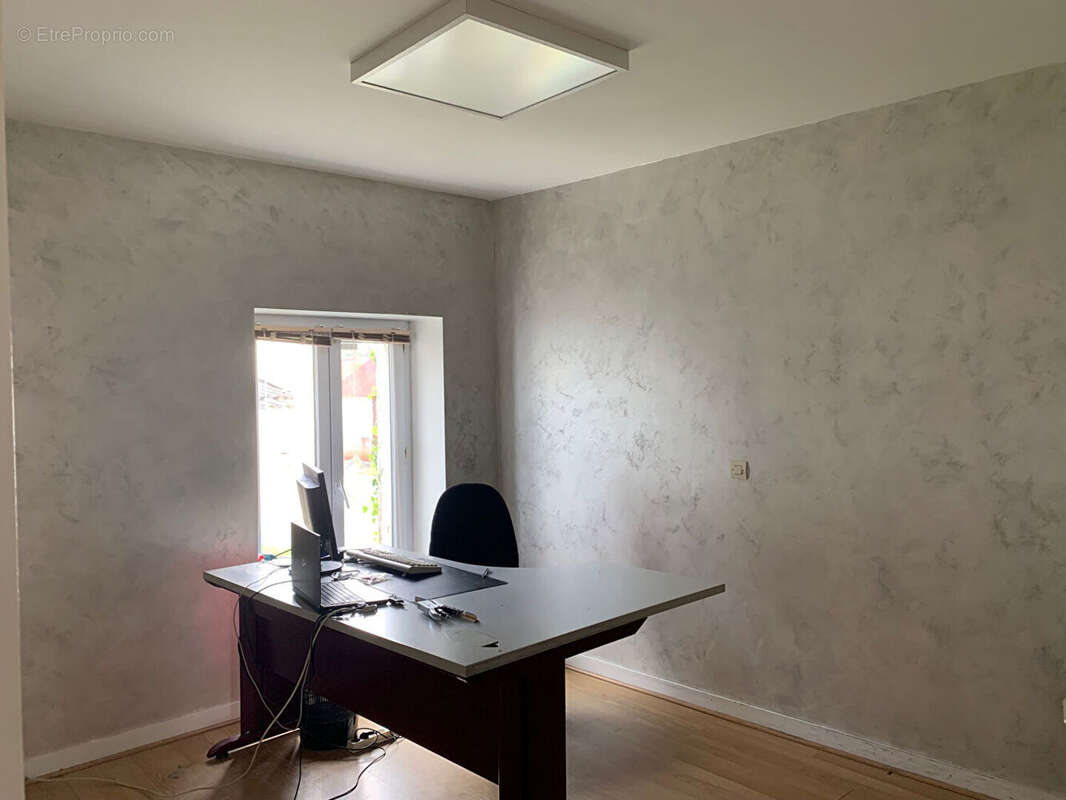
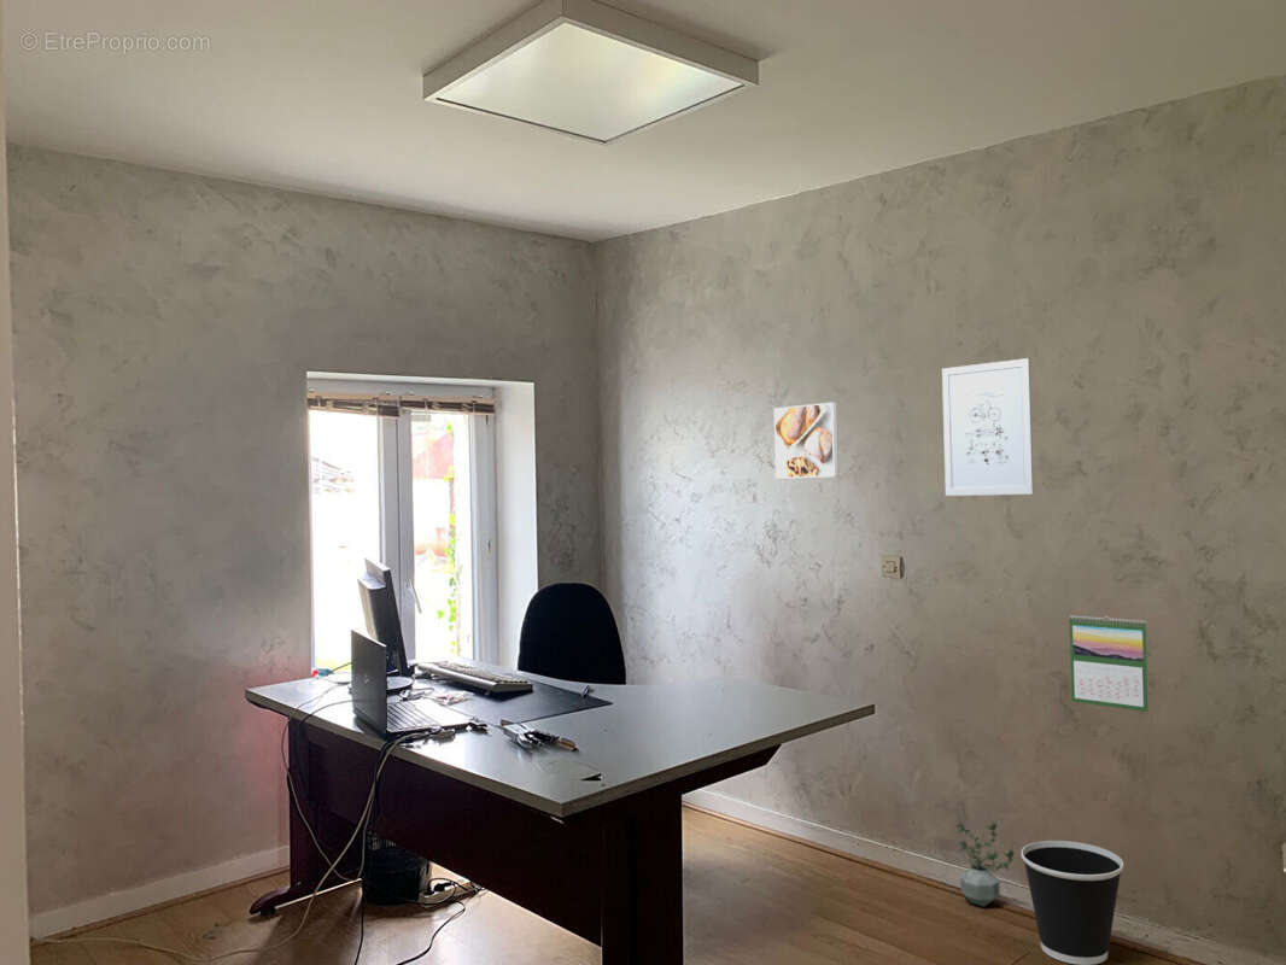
+ wall art (986, 428)
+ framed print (805, 441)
+ calendar (1107, 661)
+ potted plant (983, 861)
+ wastebasket (1072, 903)
